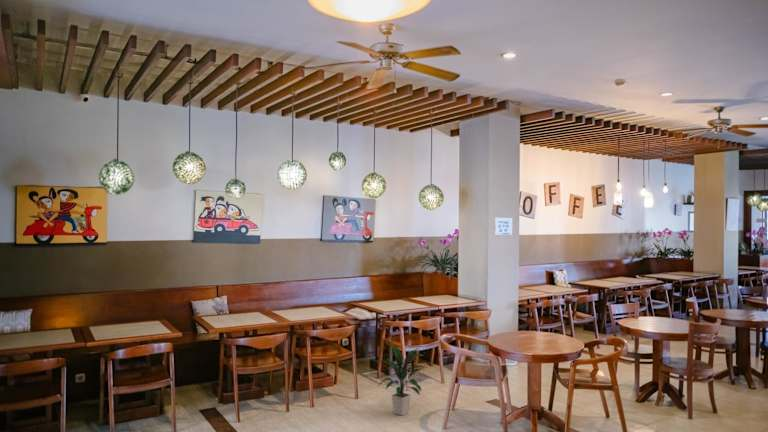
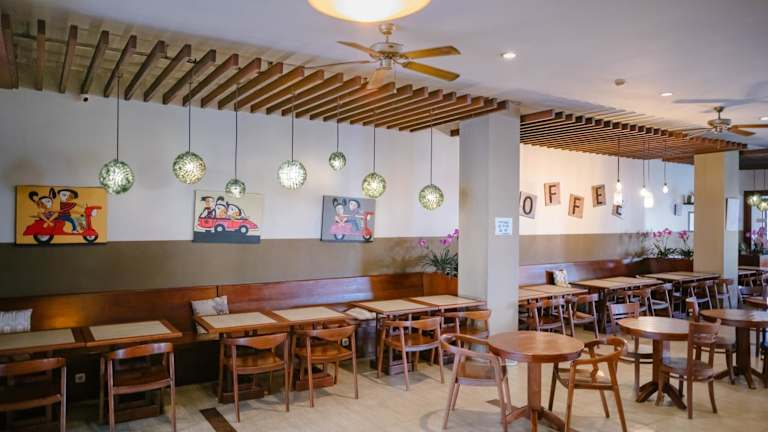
- indoor plant (403, 378)
